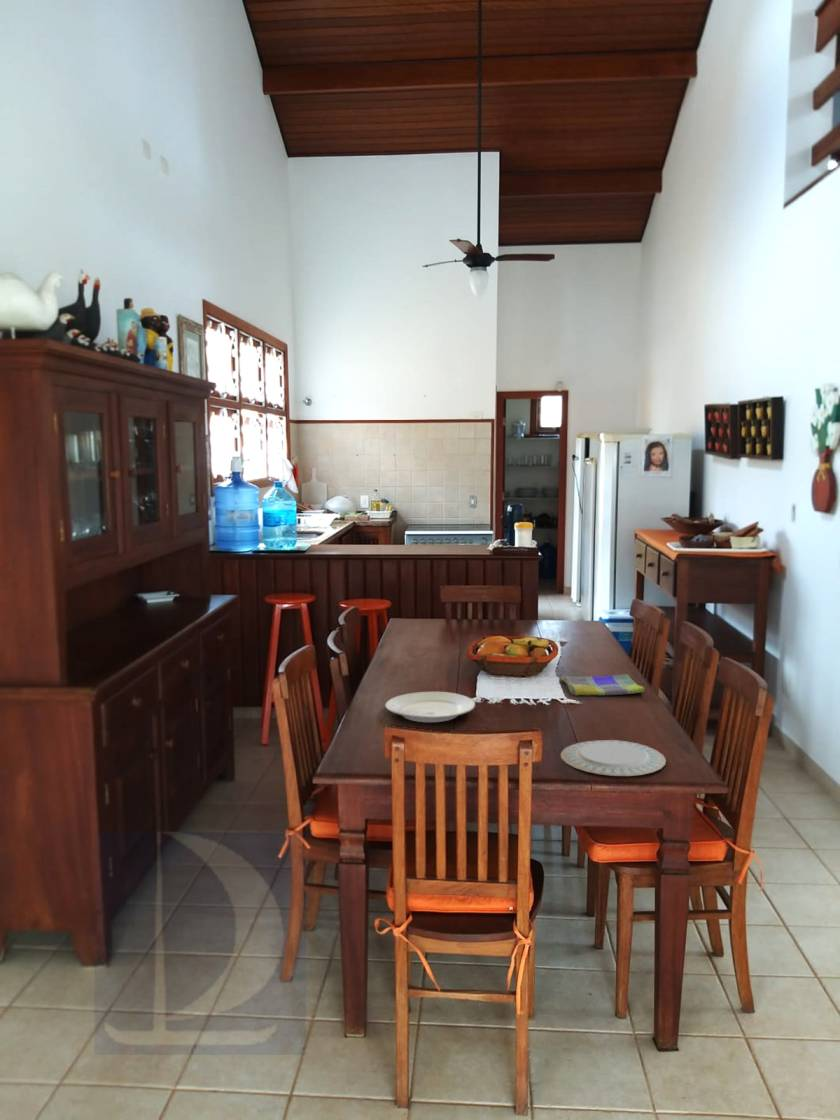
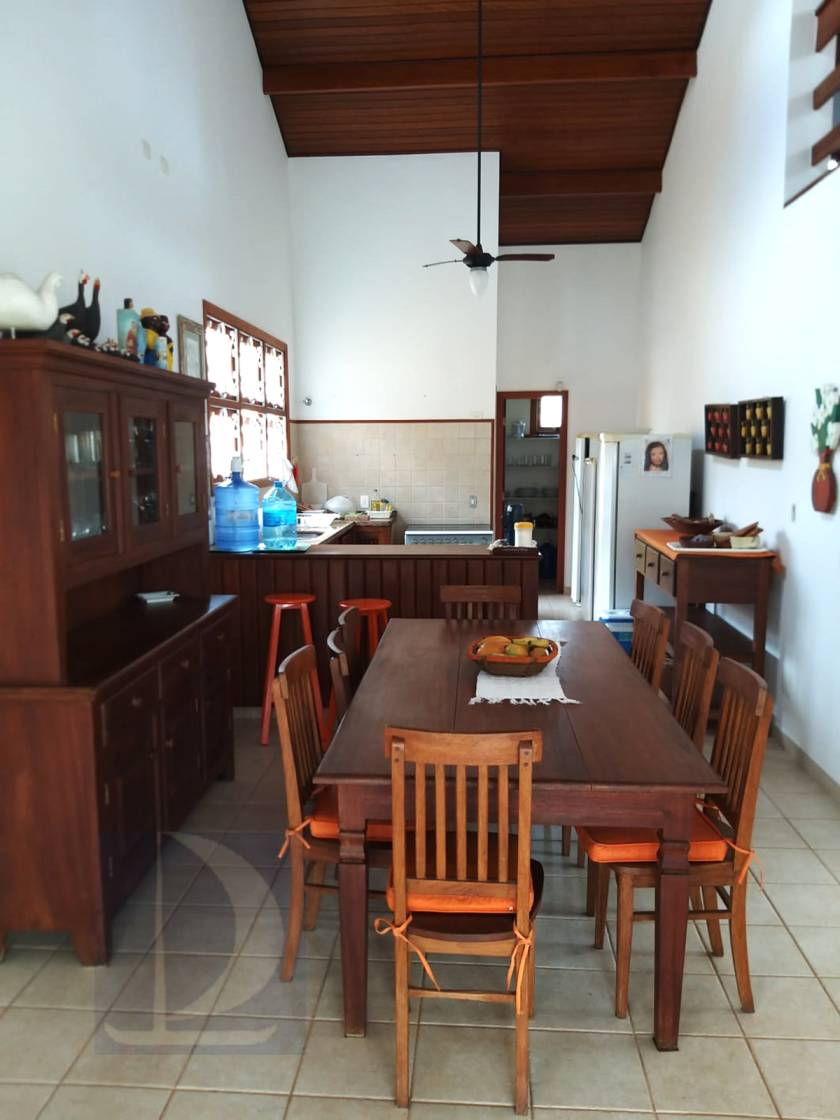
- plate (430, 708)
- dish towel (601, 684)
- chinaware (612, 754)
